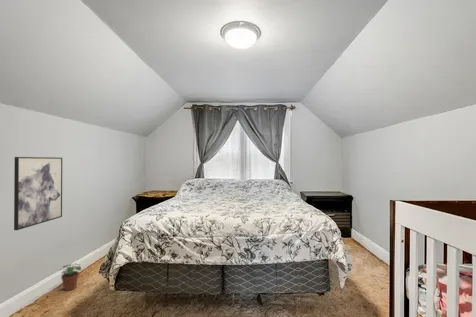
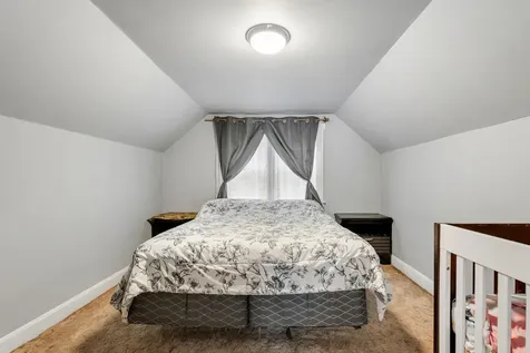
- wall art (40, 190)
- potted plant (71, 276)
